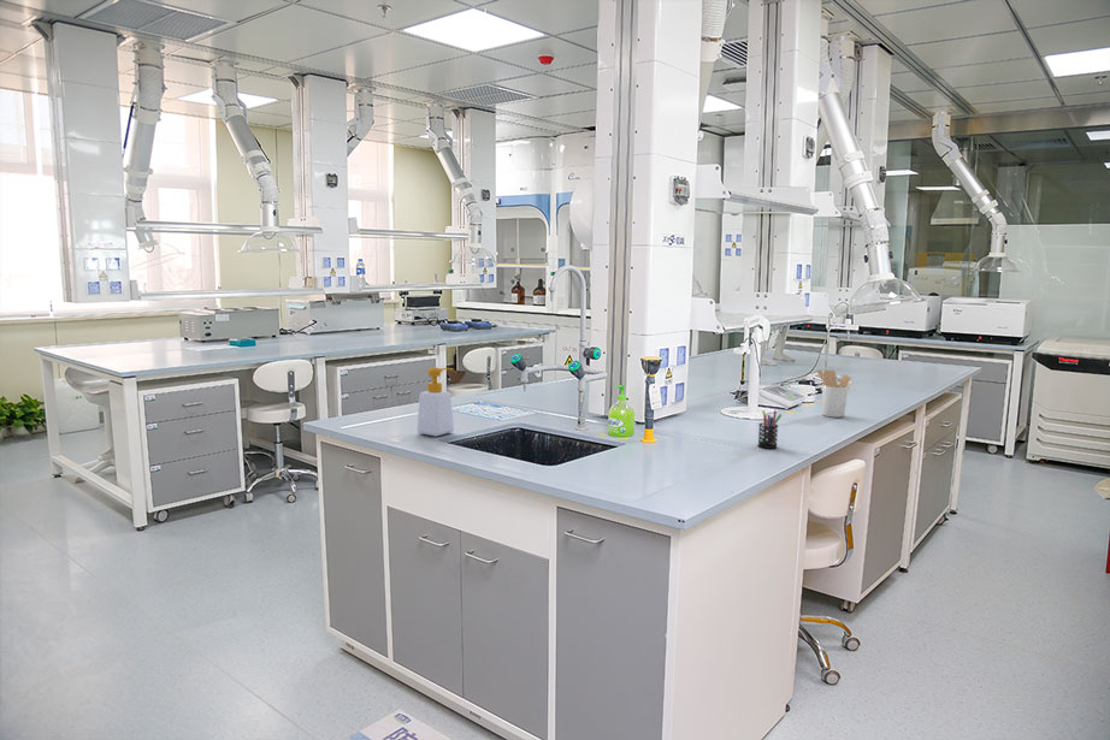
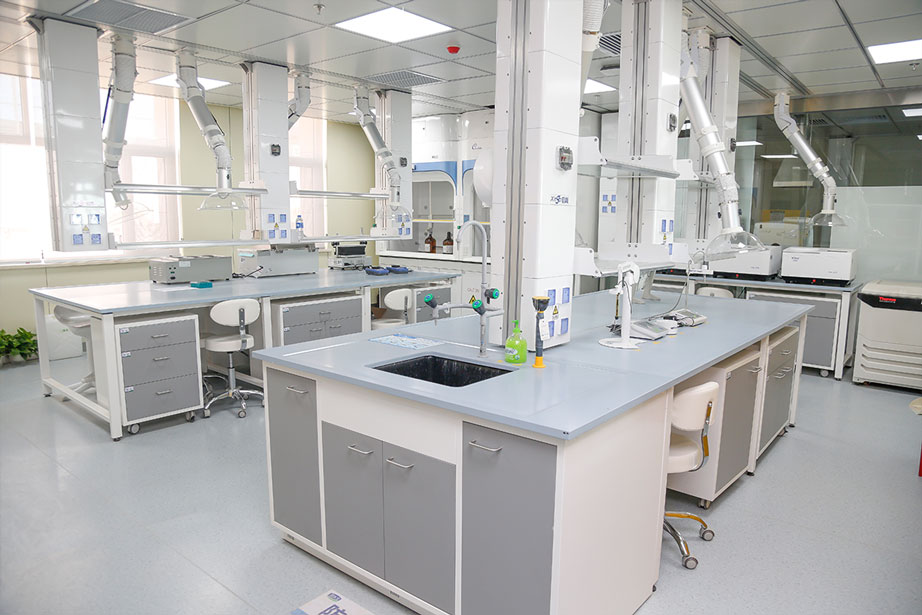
- pen holder (770, 427)
- utensil holder (831, 391)
- soap bottle (439, 399)
